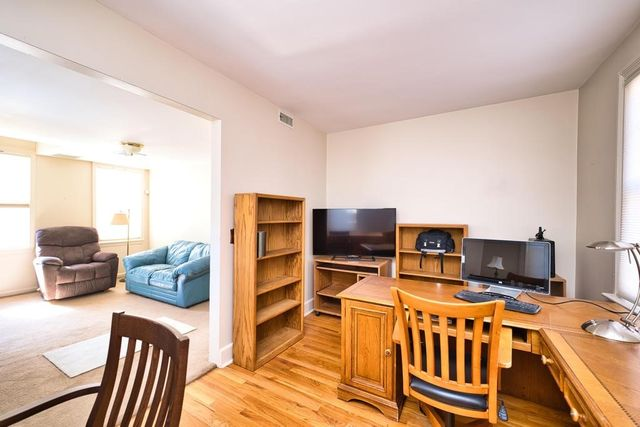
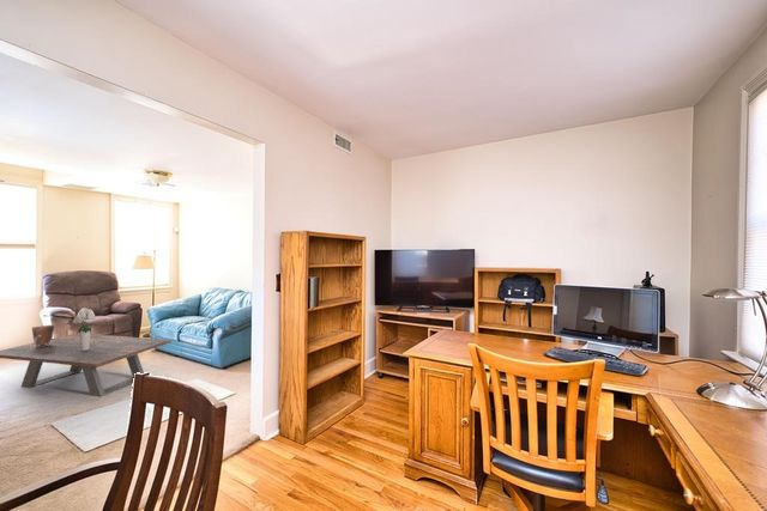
+ bouquet (84, 328)
+ ceramic pot (43, 335)
+ coffee table (85, 364)
